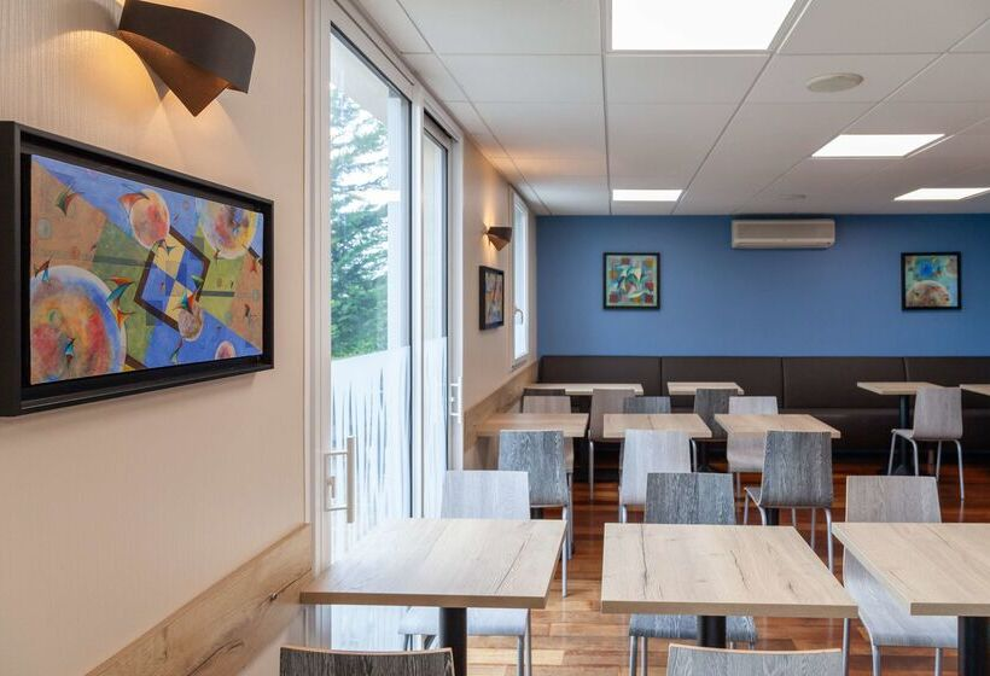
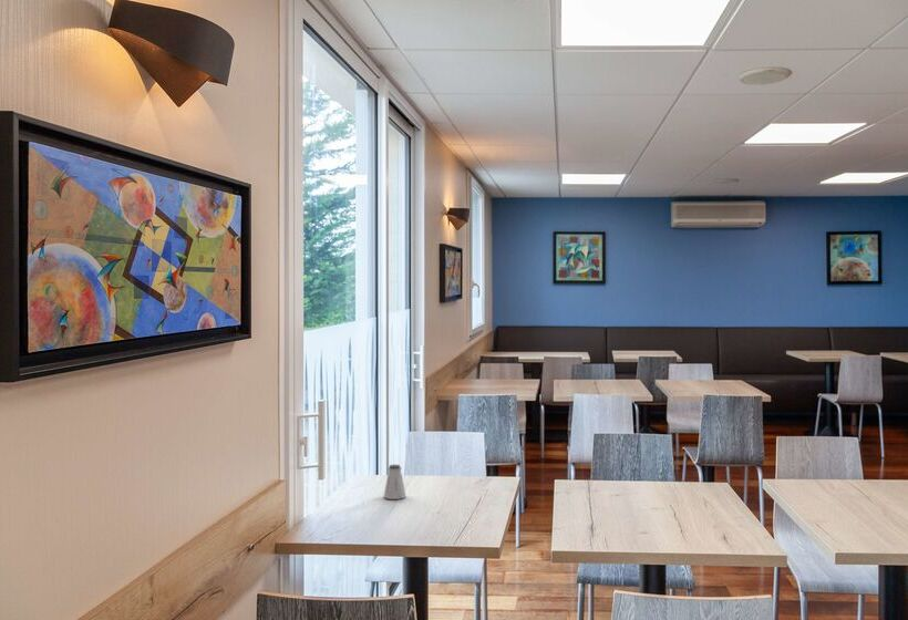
+ saltshaker (394, 480)
